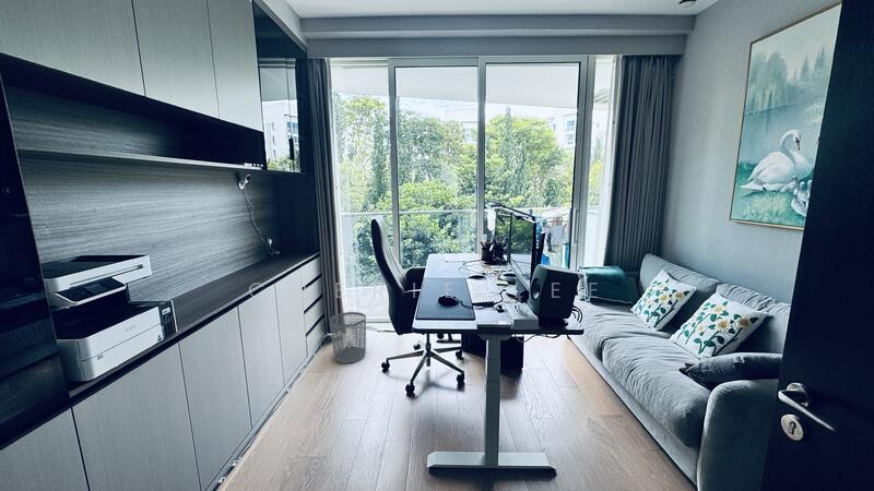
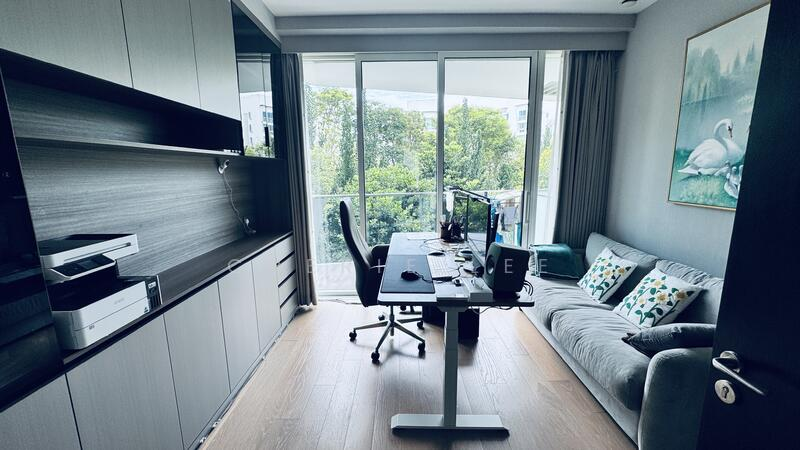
- waste bin (349, 337)
